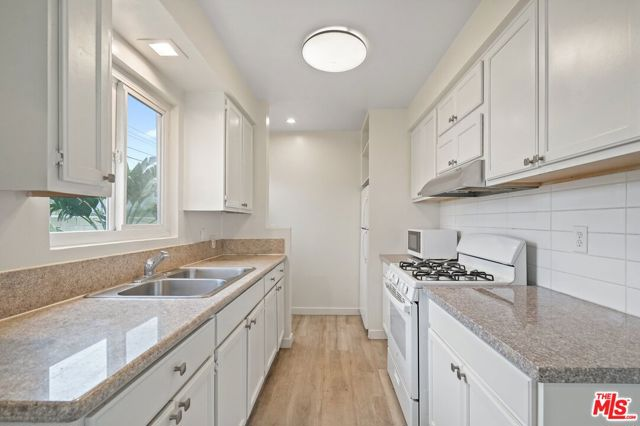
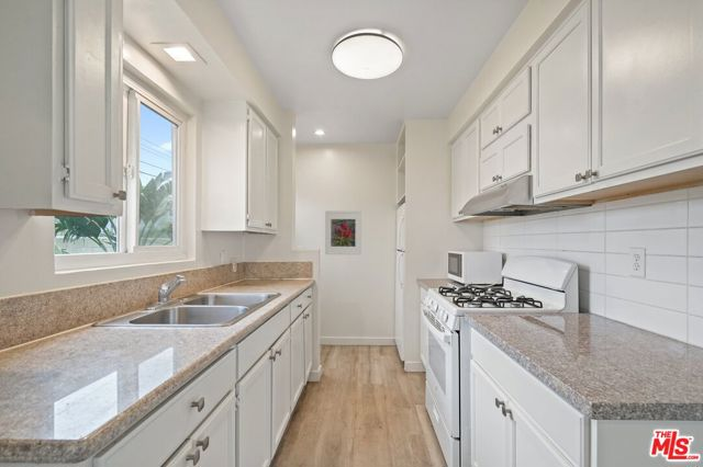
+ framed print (343, 232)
